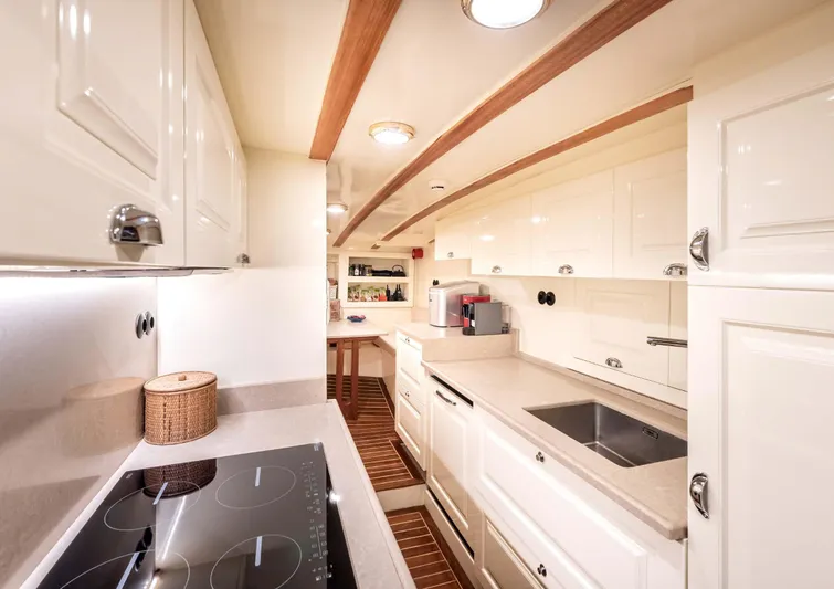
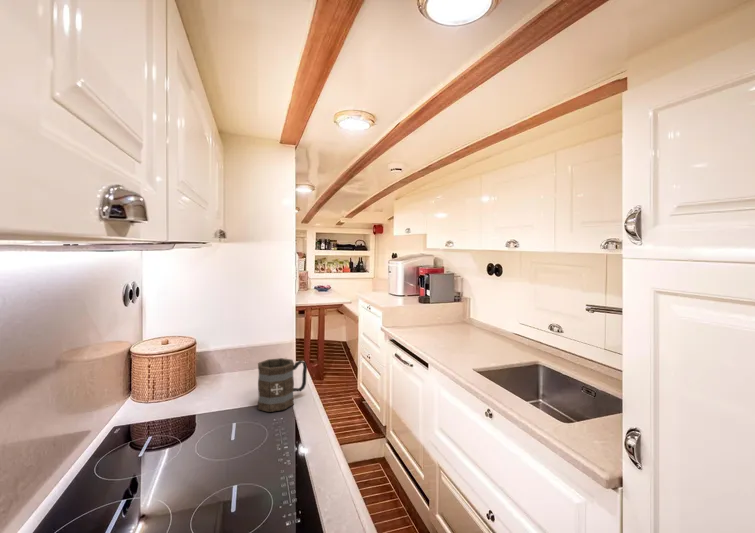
+ mug (283, 381)
